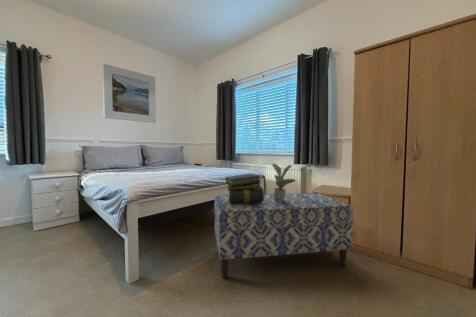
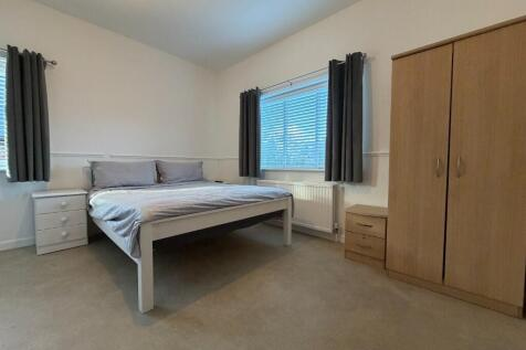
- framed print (131, 95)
- potted plant (283, 181)
- bench (277, 229)
- stack of books (244, 187)
